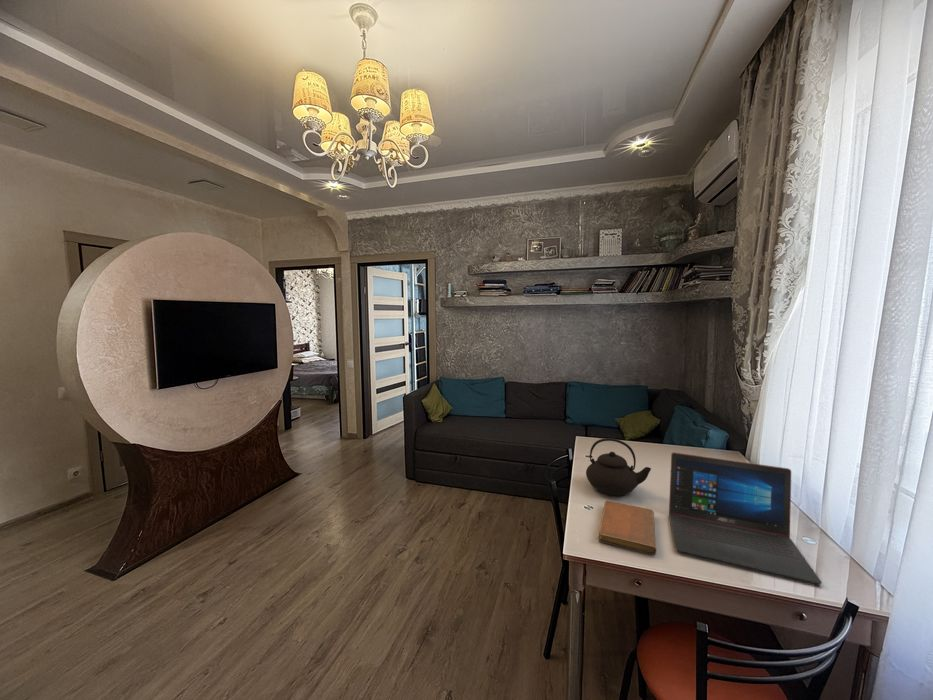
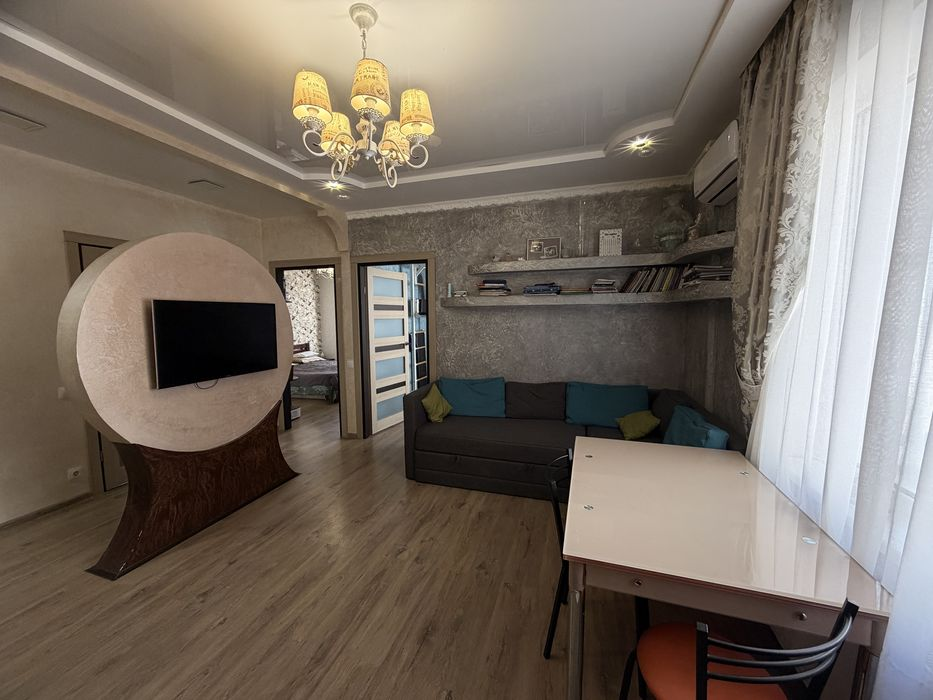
- teapot (617, 465)
- notebook (627, 524)
- laptop (735, 509)
